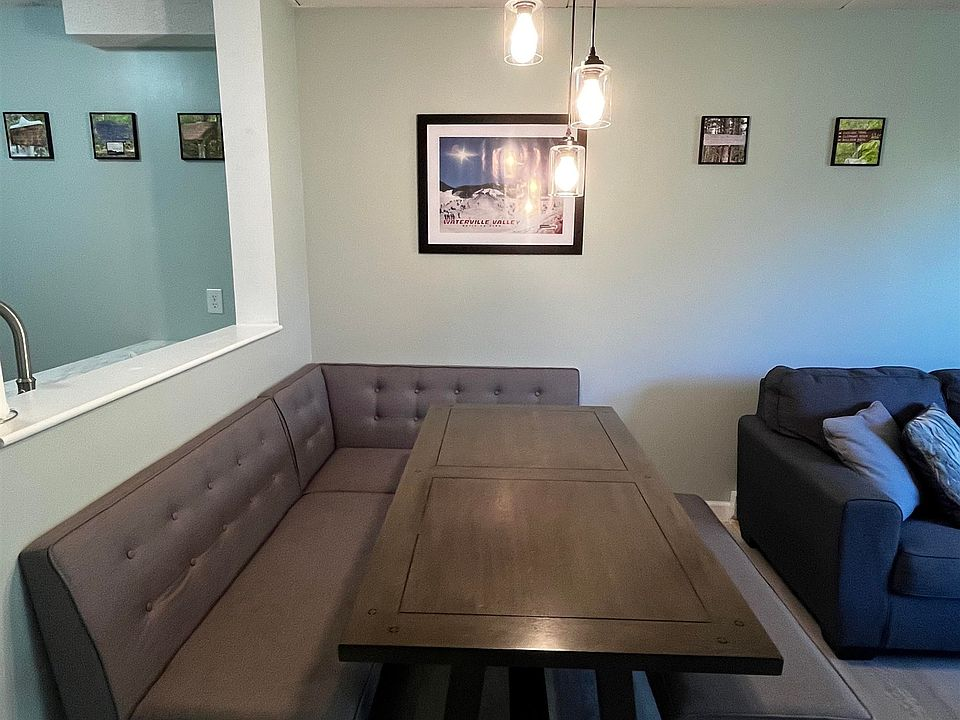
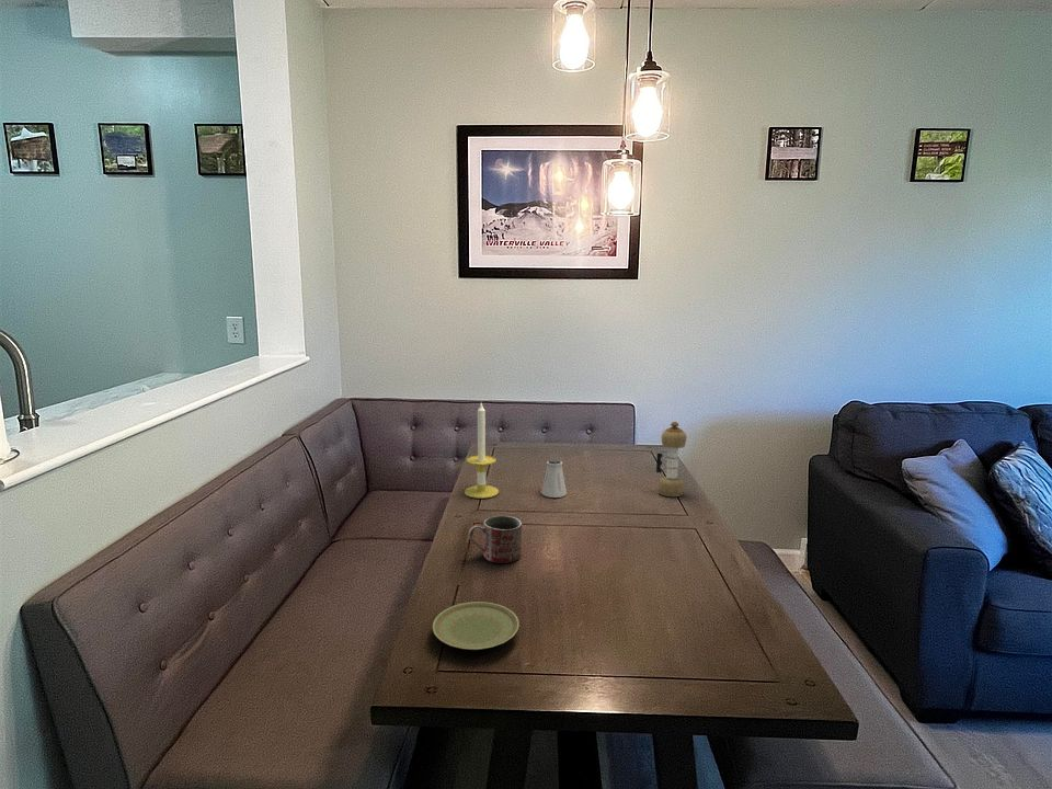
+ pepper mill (671, 458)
+ candle (481, 447)
+ saltshaker (553, 476)
+ plate (476, 628)
+ mug (495, 538)
